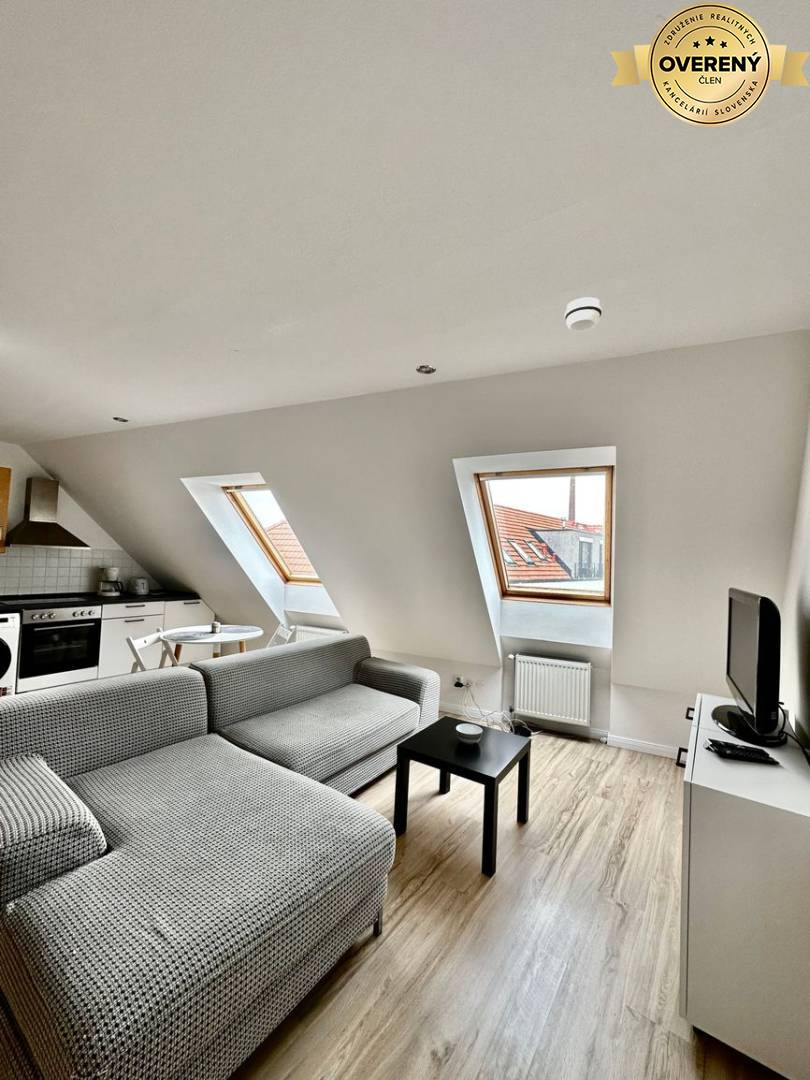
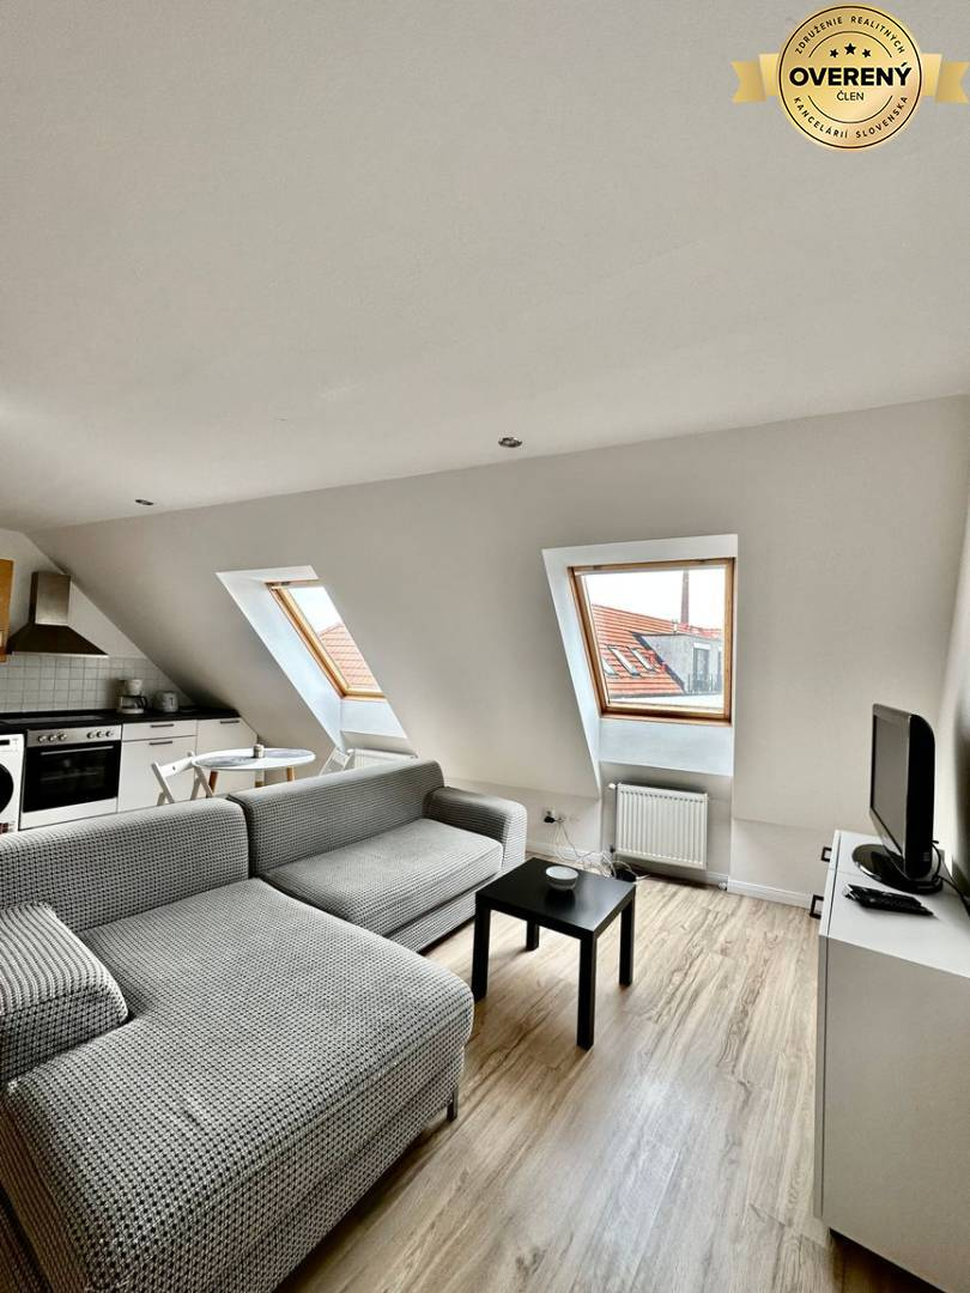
- smoke detector (583, 315)
